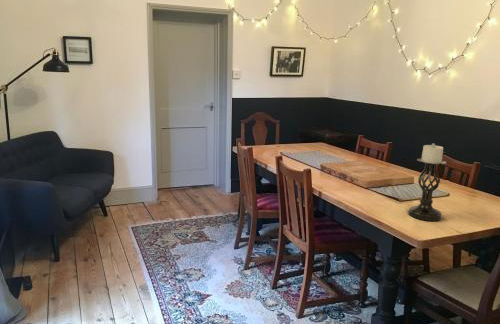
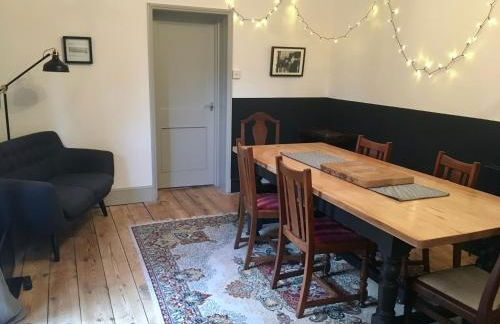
- candle holder (429, 180)
